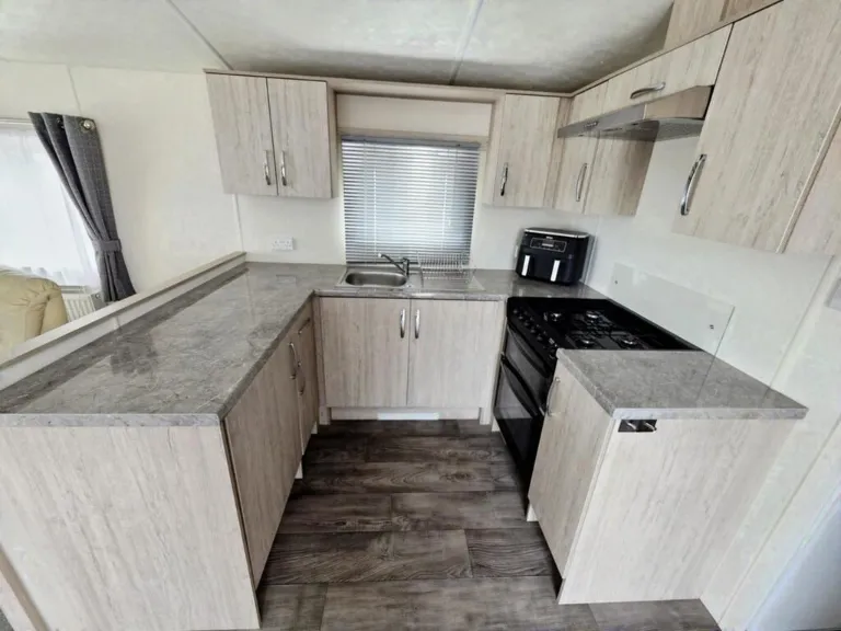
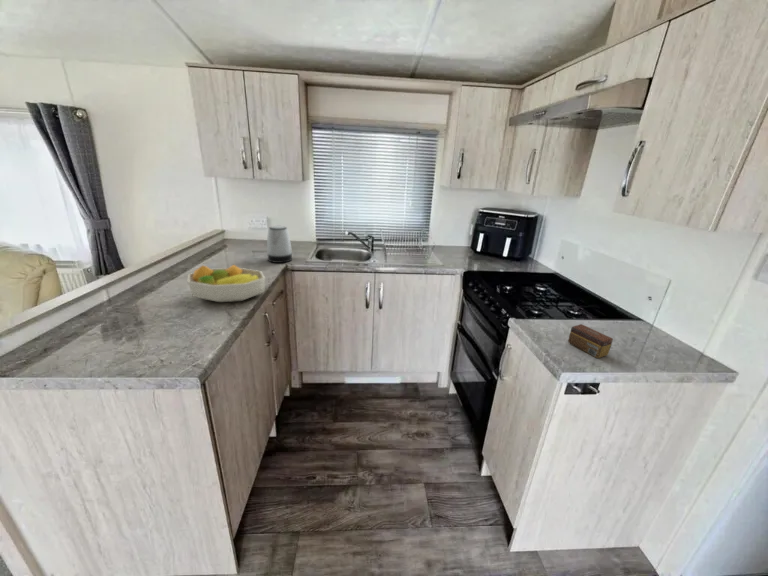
+ tea box (589, 340)
+ kettle (280, 242)
+ fruit bowl (227, 281)
